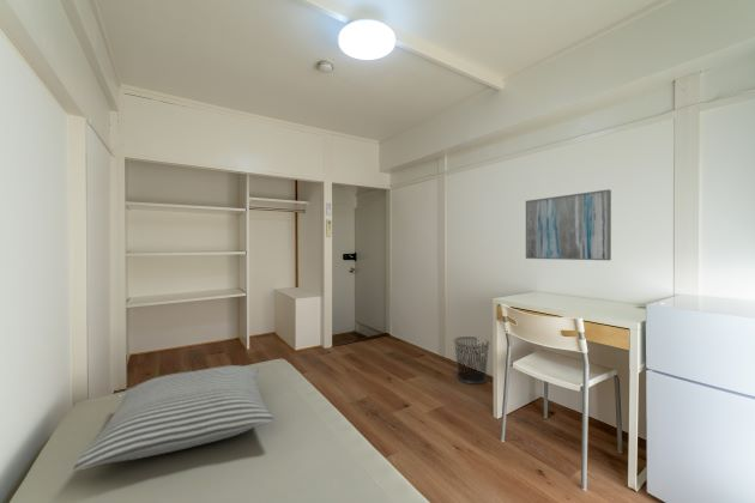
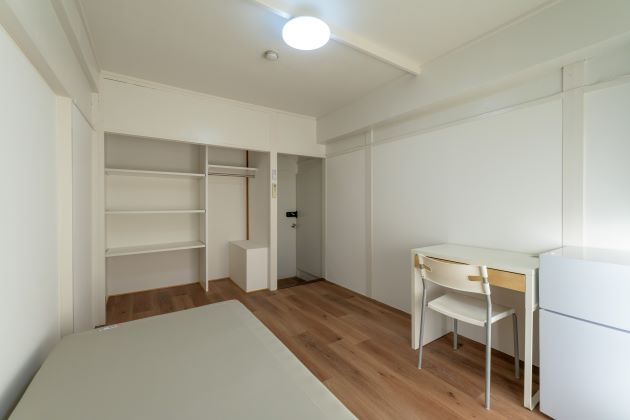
- wall art (563, 228)
- waste bin (470, 359)
- pillow (192, 404)
